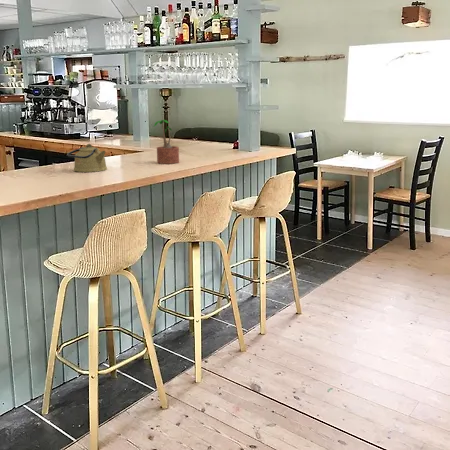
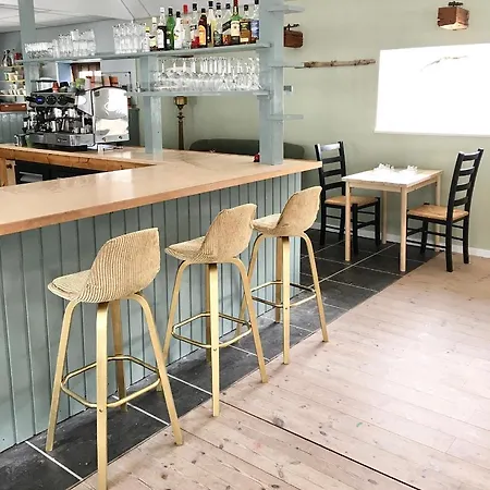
- potted plant (164, 141)
- kettle (91, 157)
